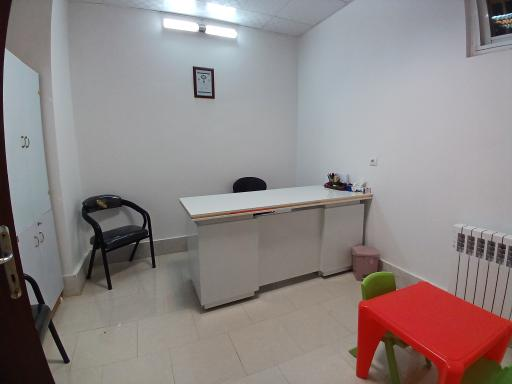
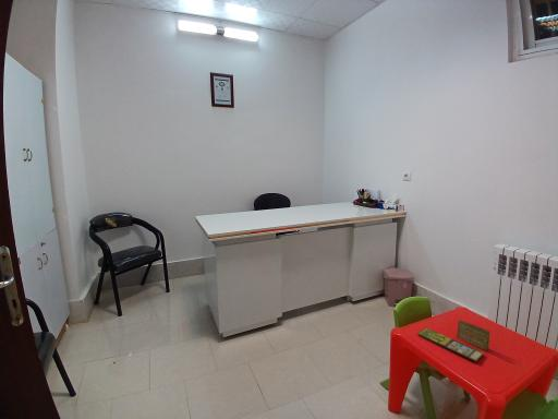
+ board game (457, 335)
